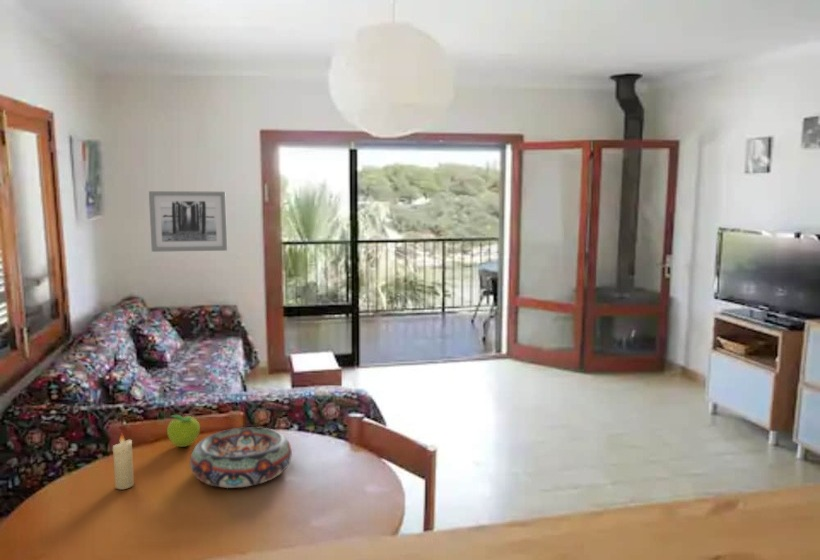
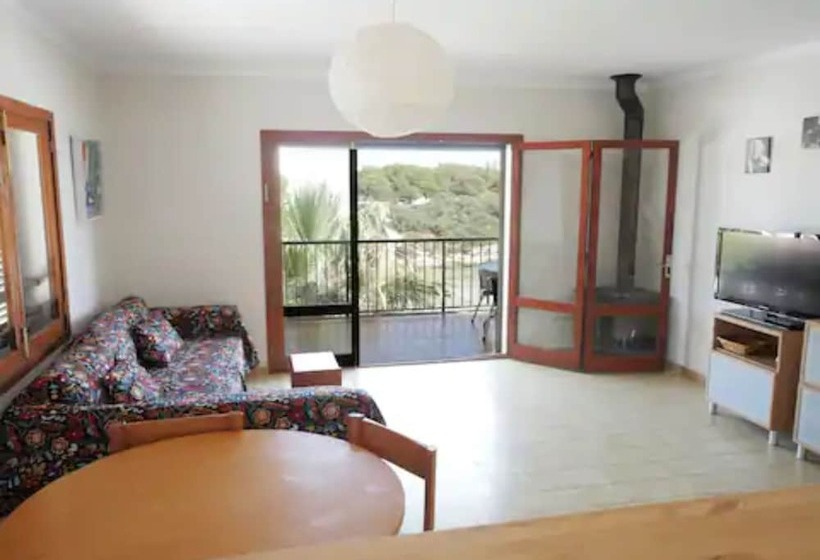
- wall art (188, 221)
- candle (122, 459)
- decorative bowl (242, 456)
- fruit (183, 430)
